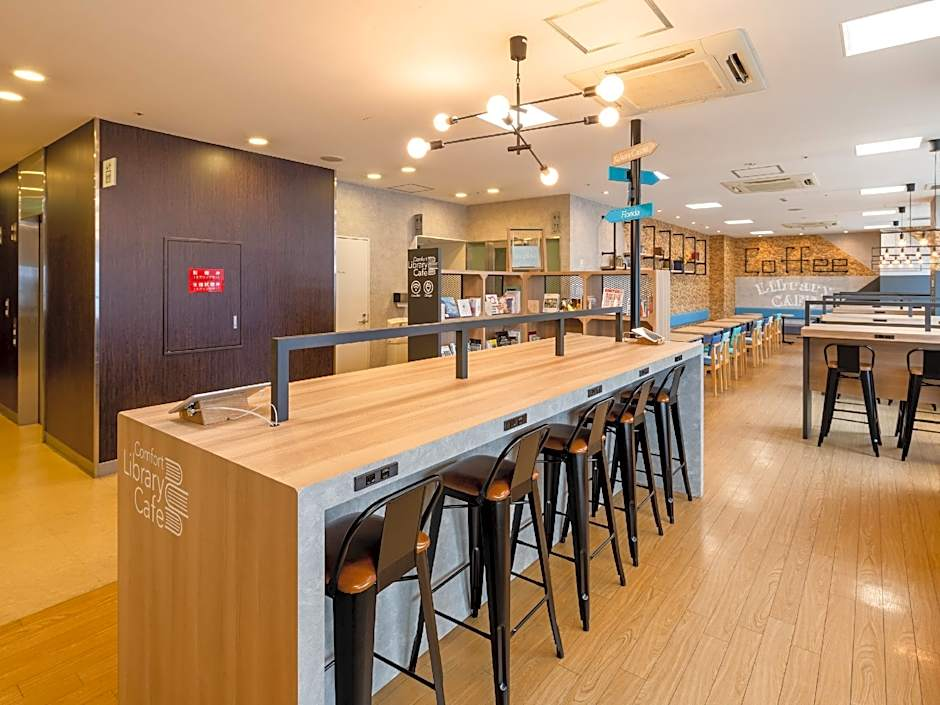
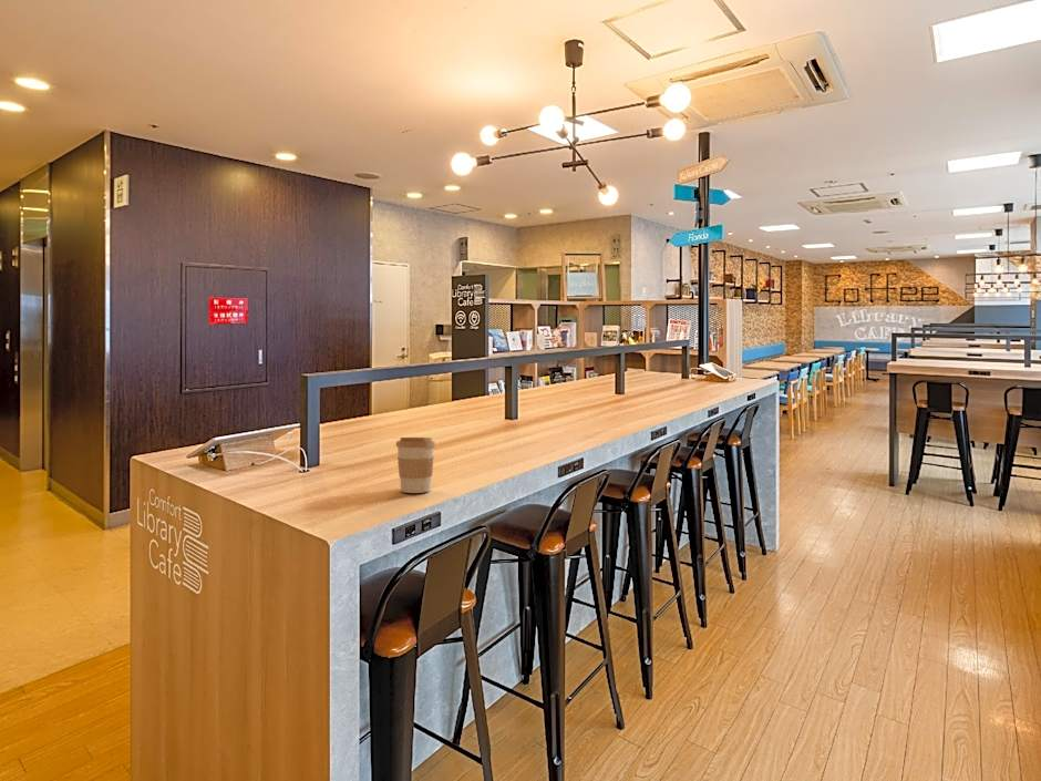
+ coffee cup (415, 462)
